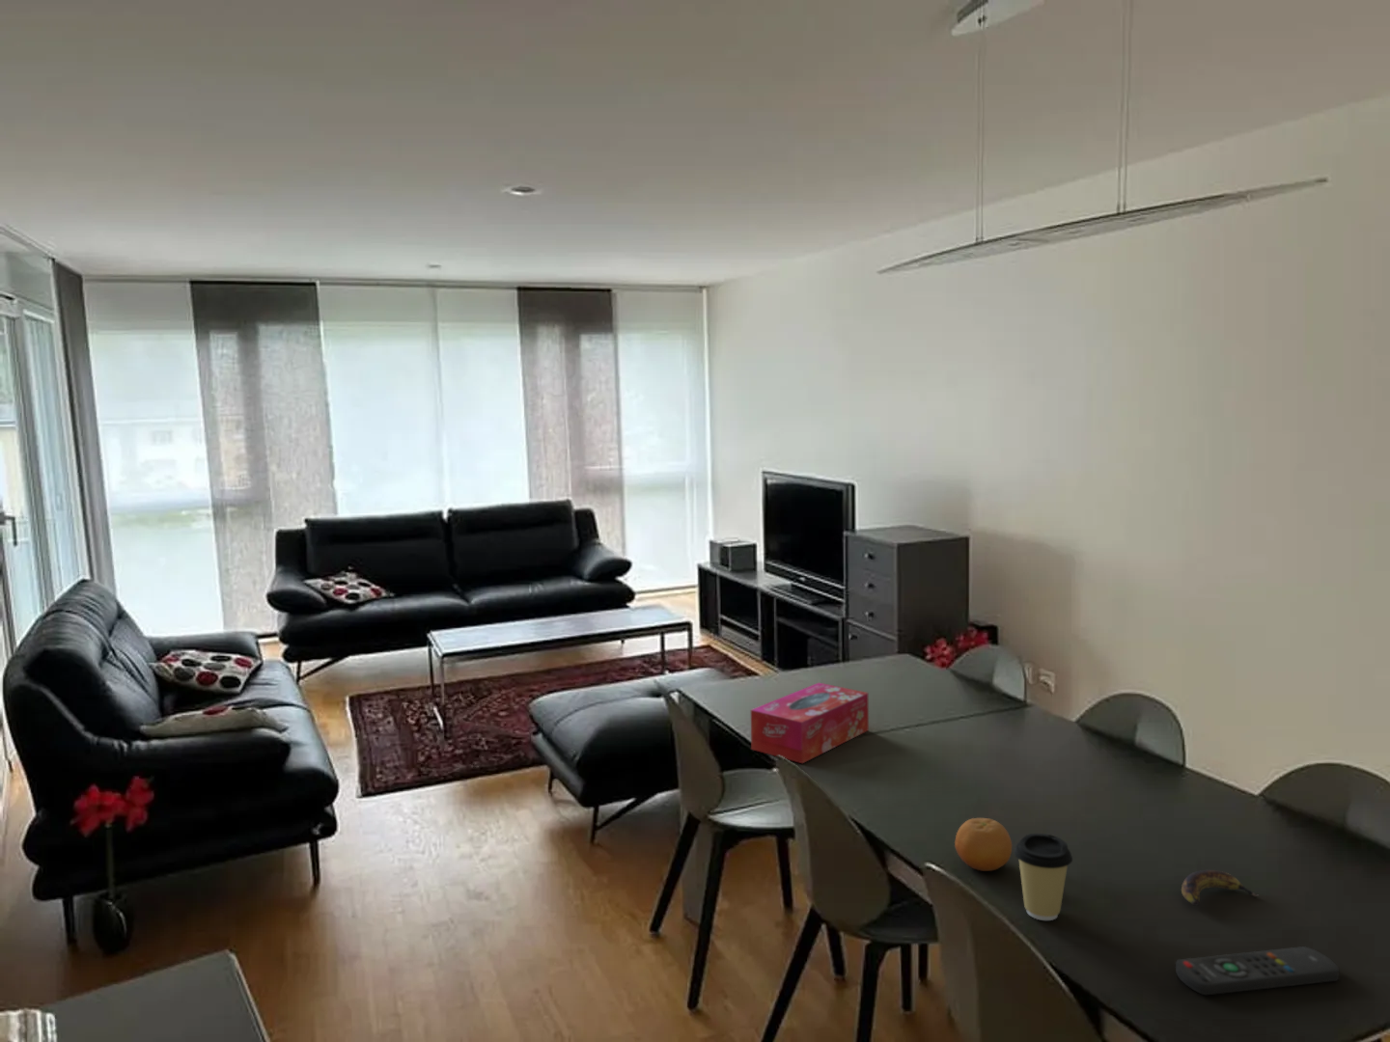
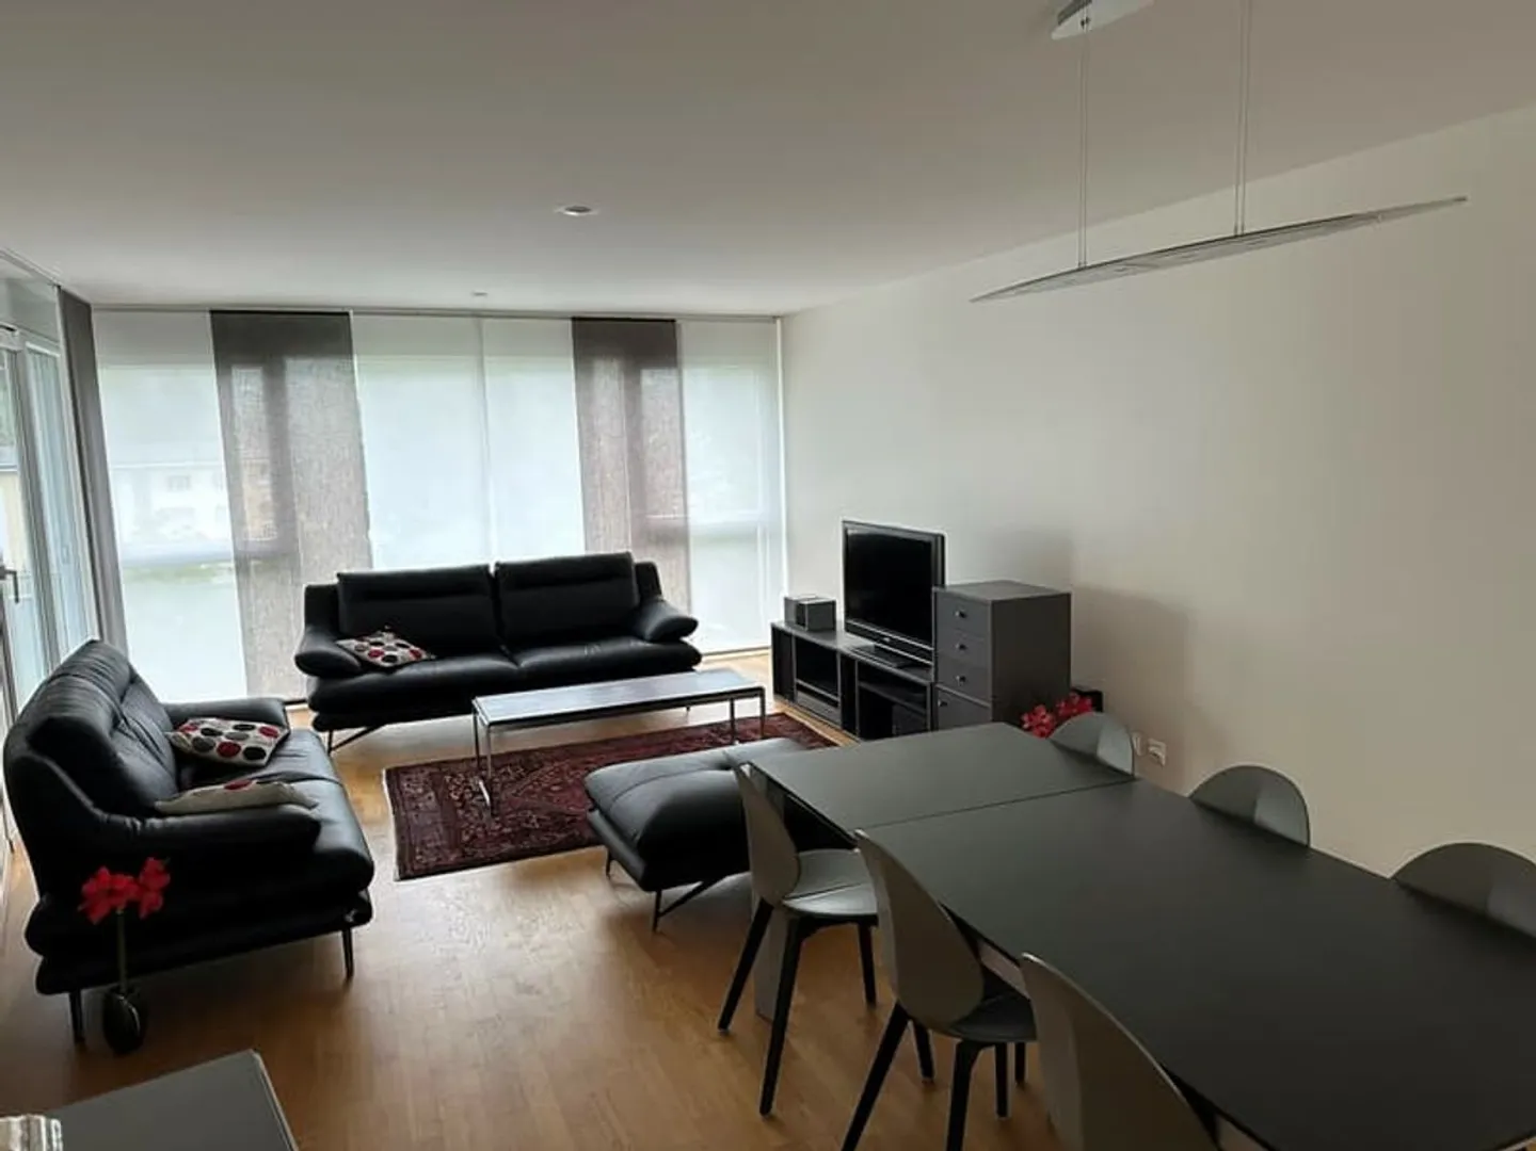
- fruit (983, 843)
- tissue box (811, 720)
- coffee cup (1042, 878)
- remote control (1255, 970)
- banana (1212, 887)
